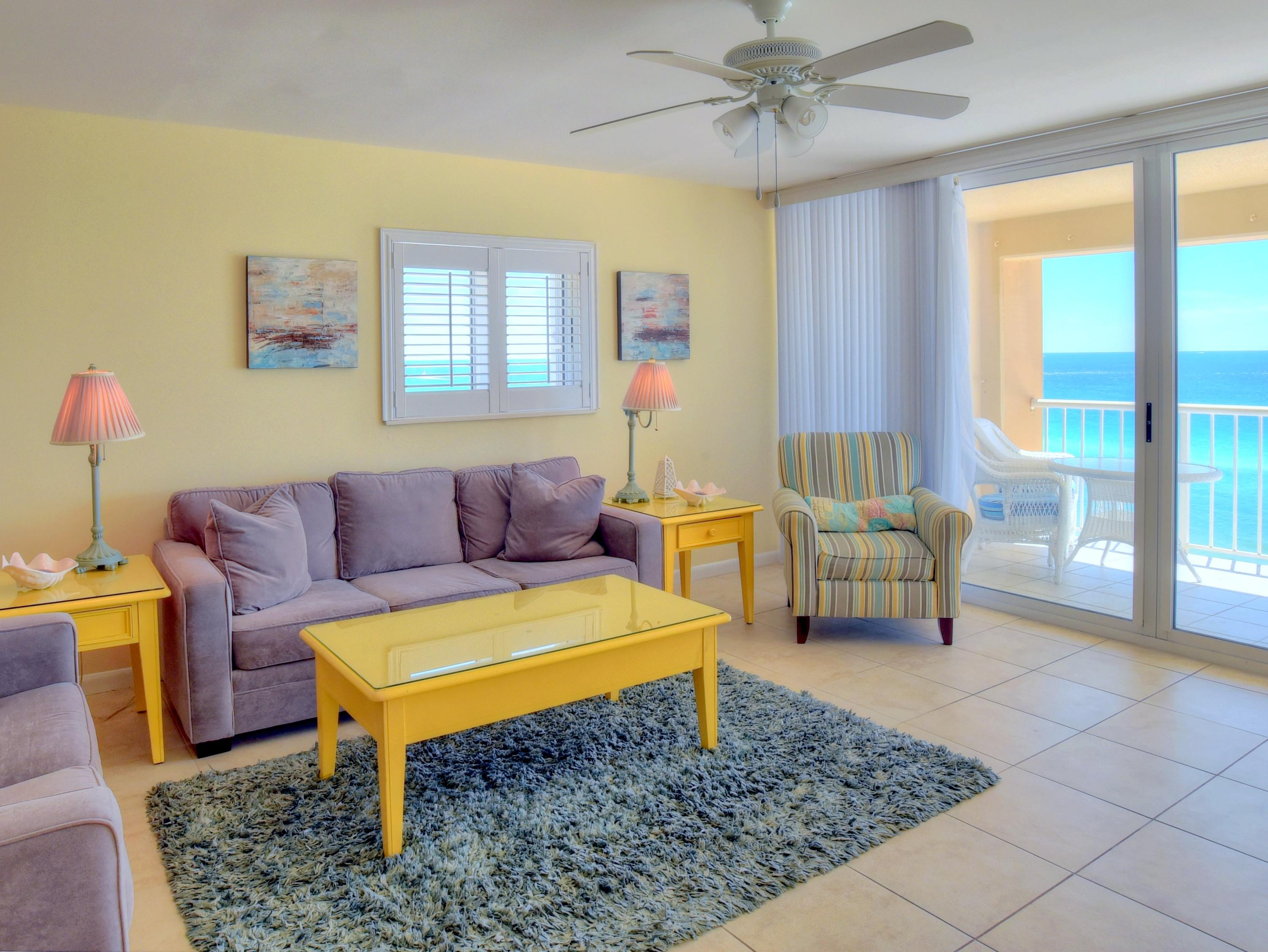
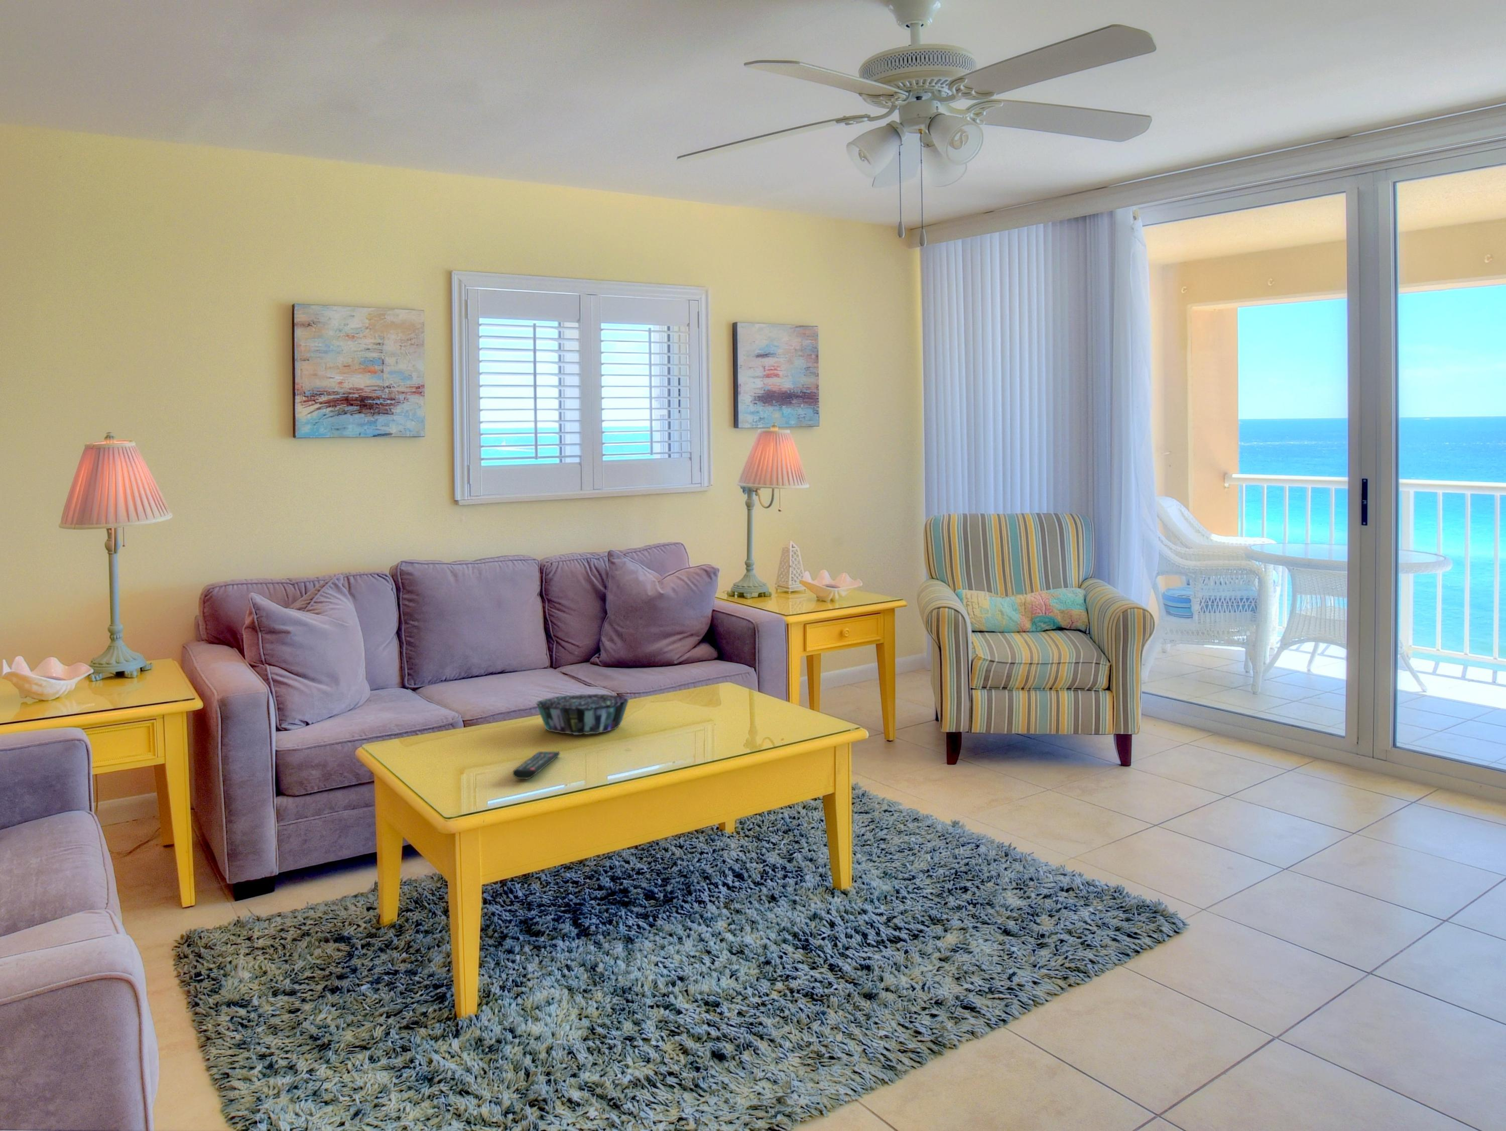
+ remote control (537, 764)
+ decorative bowl (582, 714)
